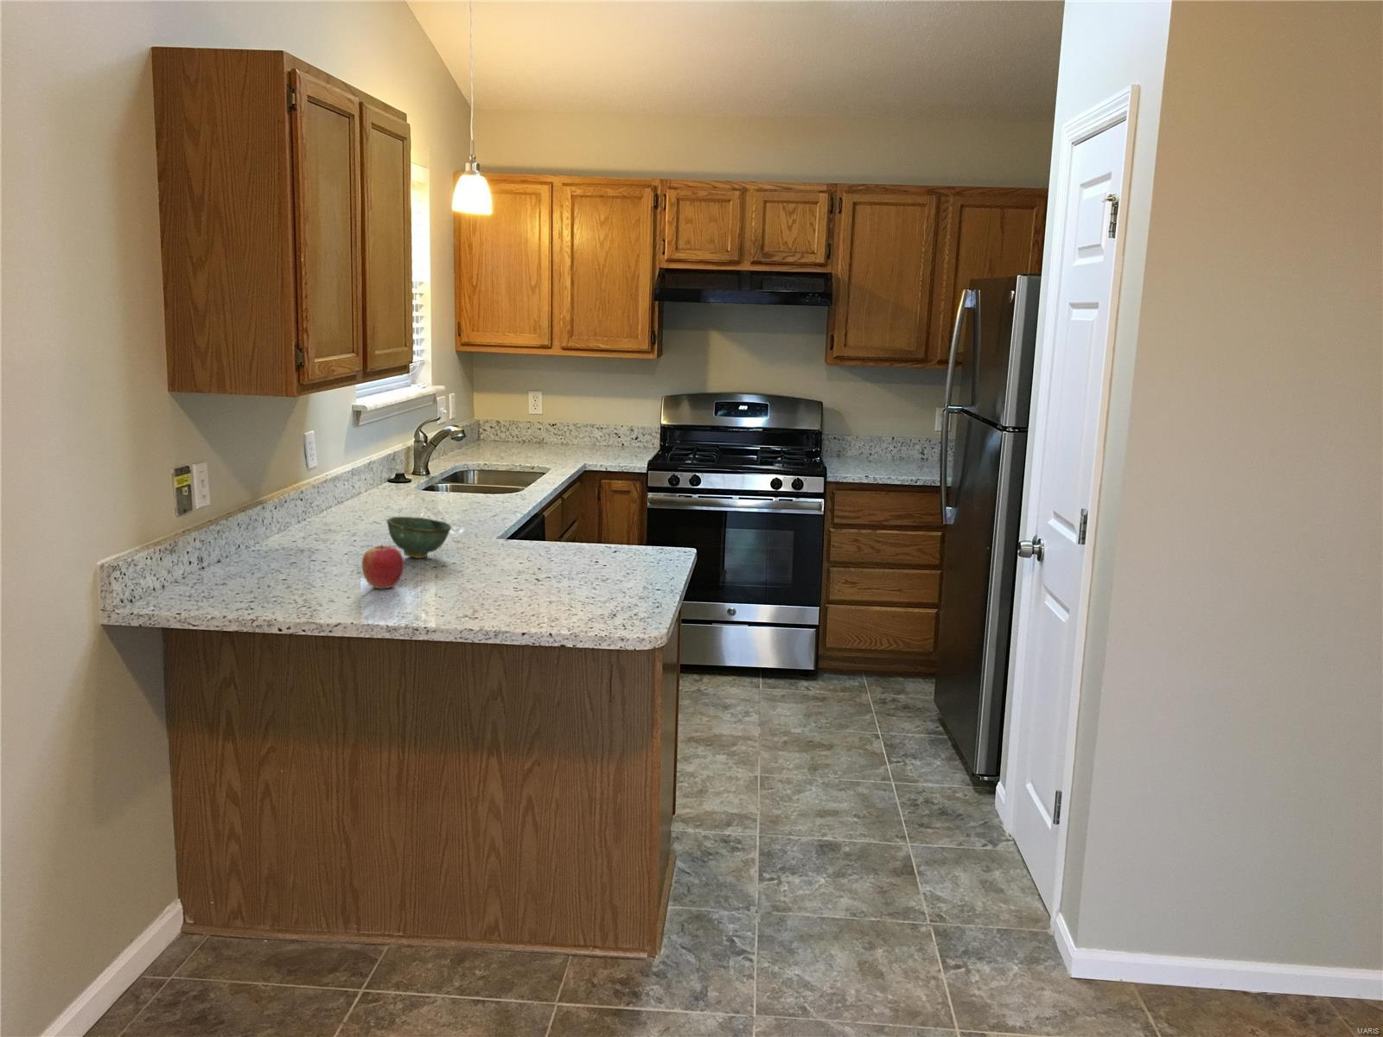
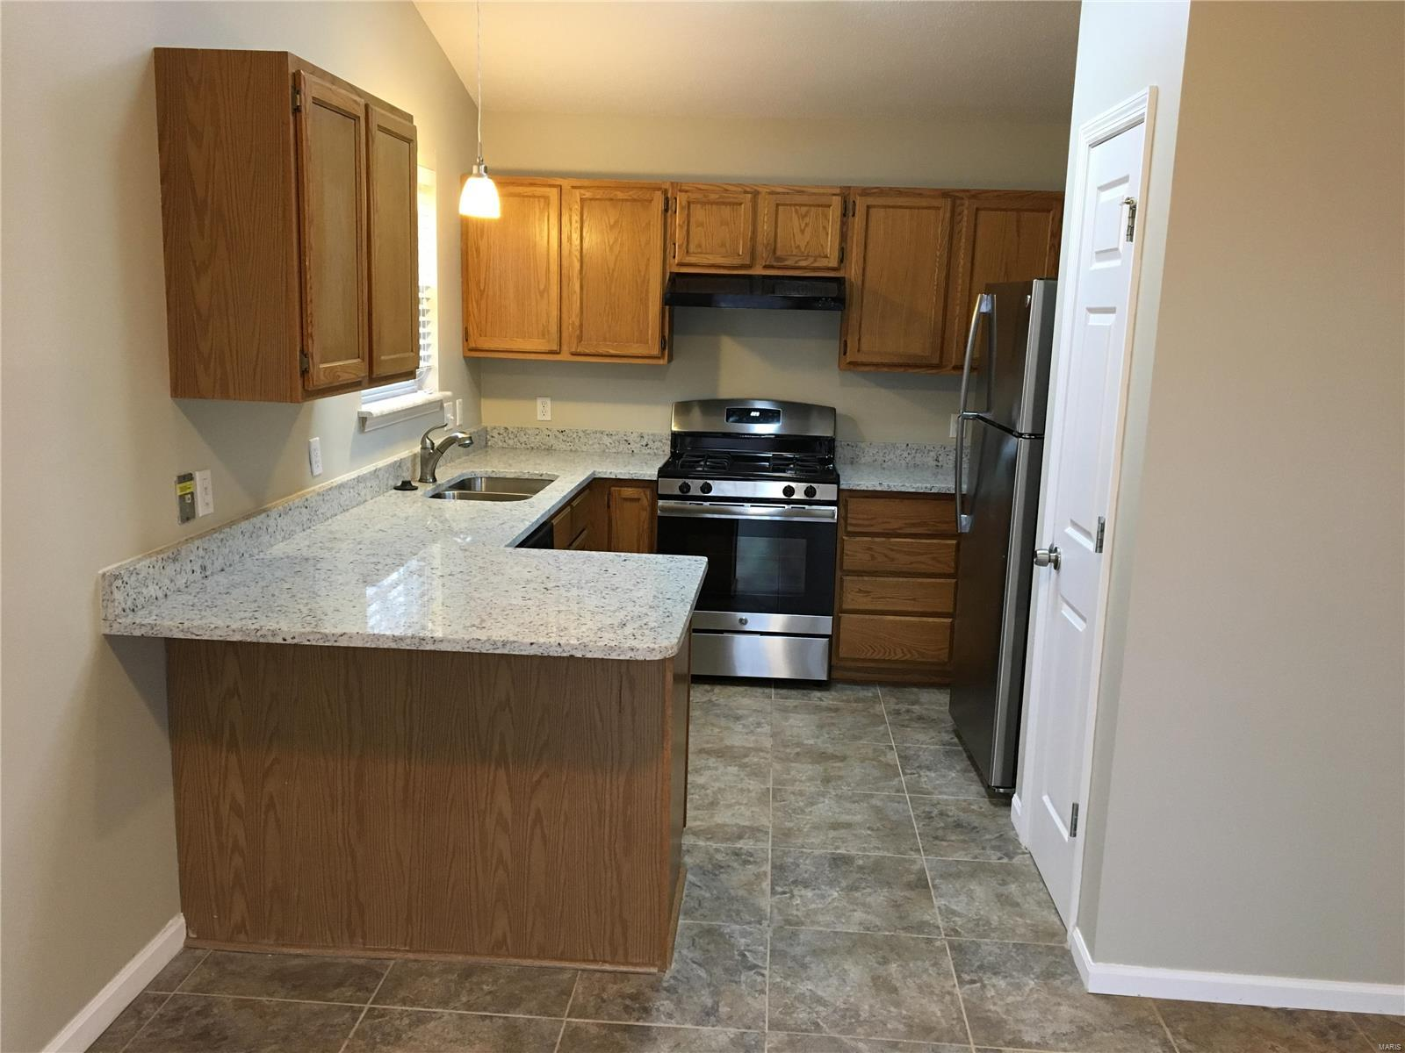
- bowl (419, 537)
- apple (383, 565)
